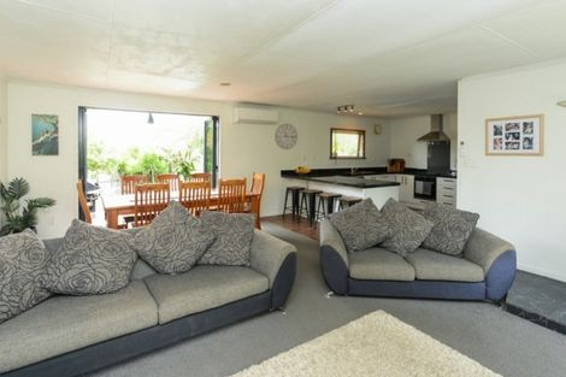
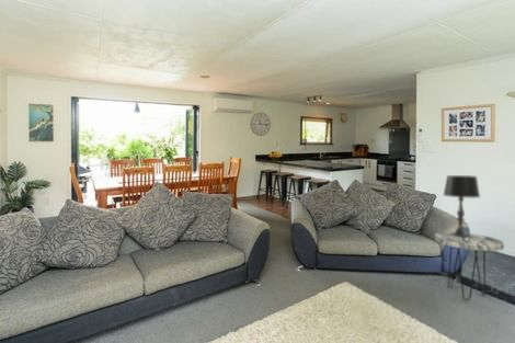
+ table lamp (460, 205)
+ side table (460, 266)
